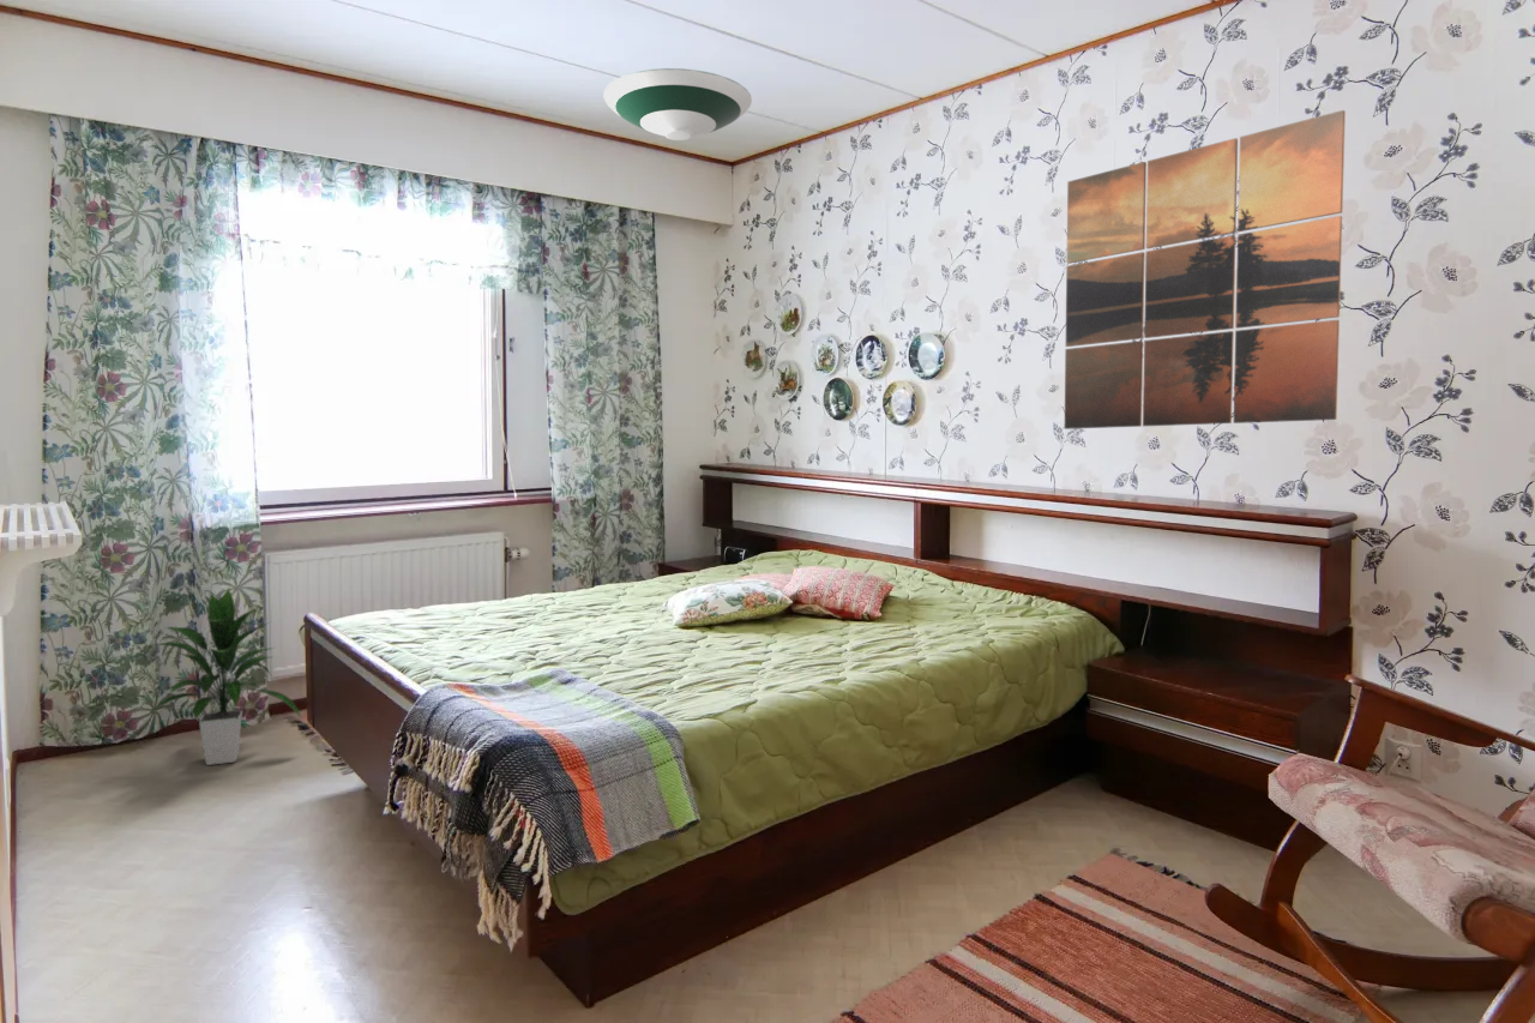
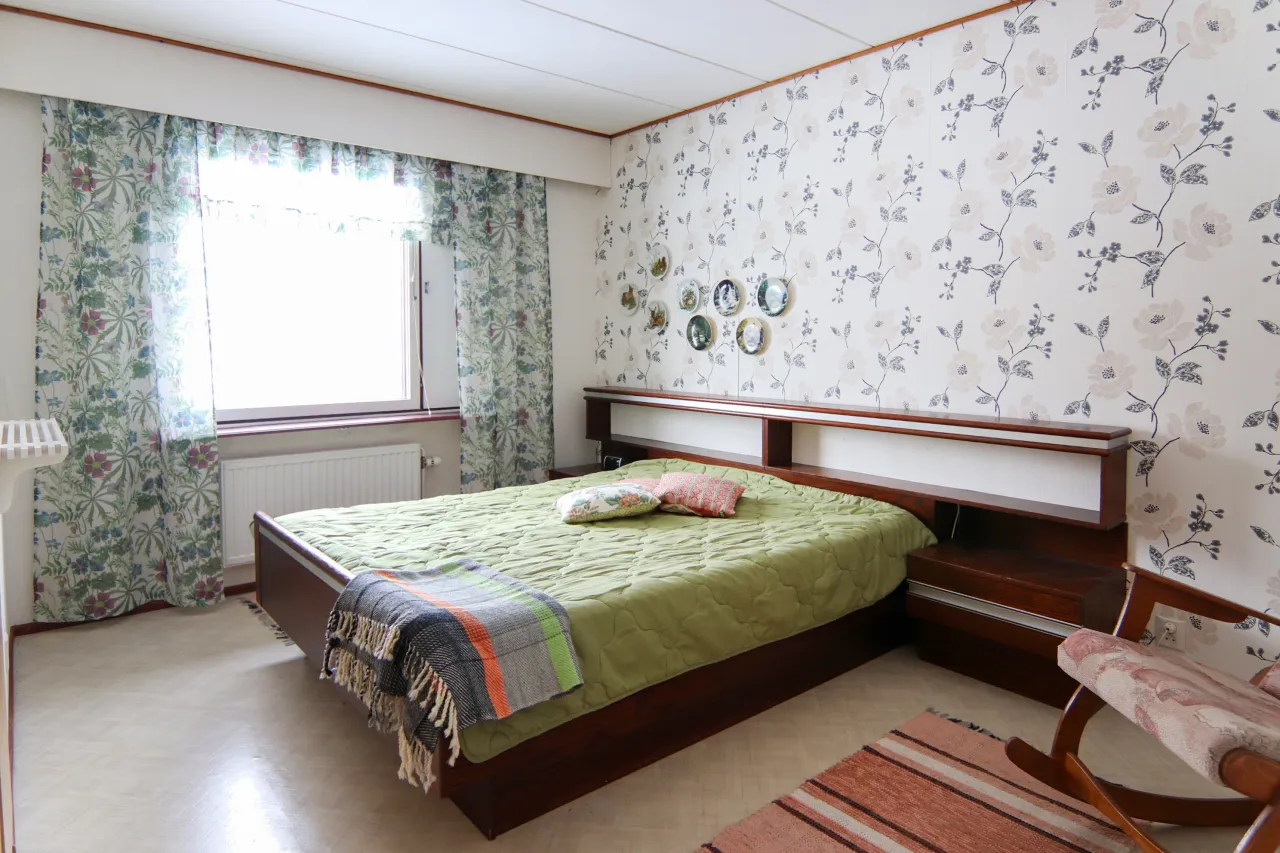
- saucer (678, 118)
- indoor plant (225, 676)
- wall art (1188, 288)
